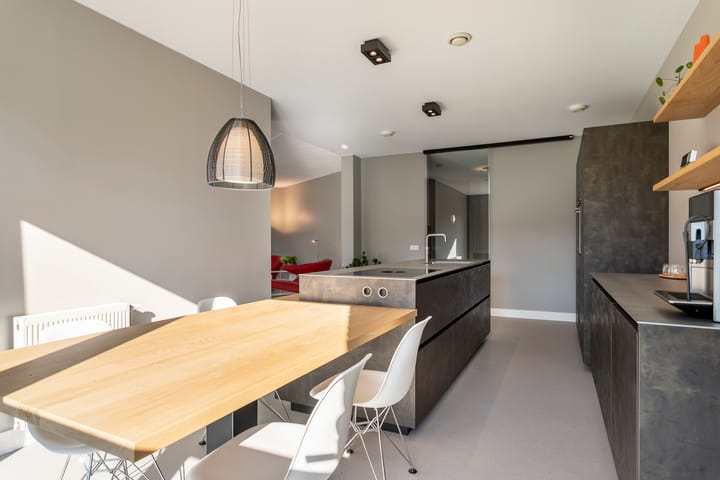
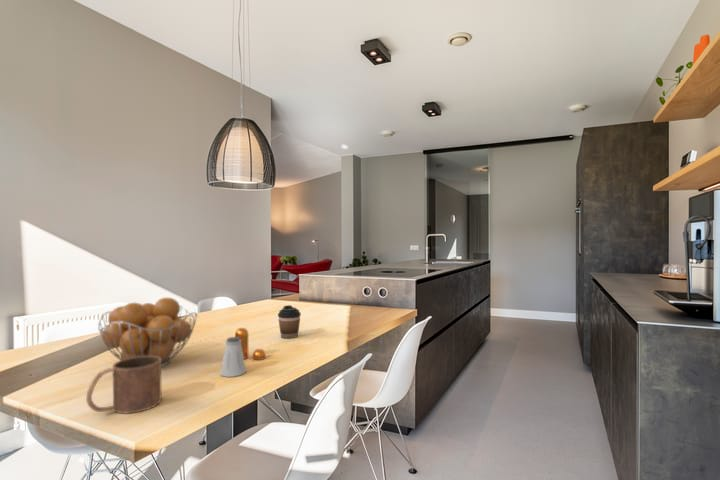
+ saltshaker (233, 355)
+ mug (125, 386)
+ coffee cup (289, 321)
+ pepper shaker (247, 342)
+ fruit basket (150, 331)
